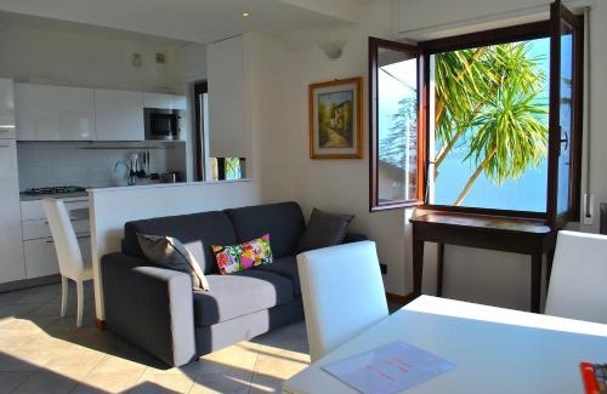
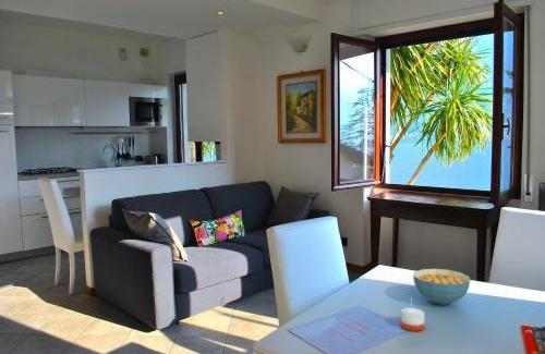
+ cereal bowl (440, 289)
+ candle (412, 310)
